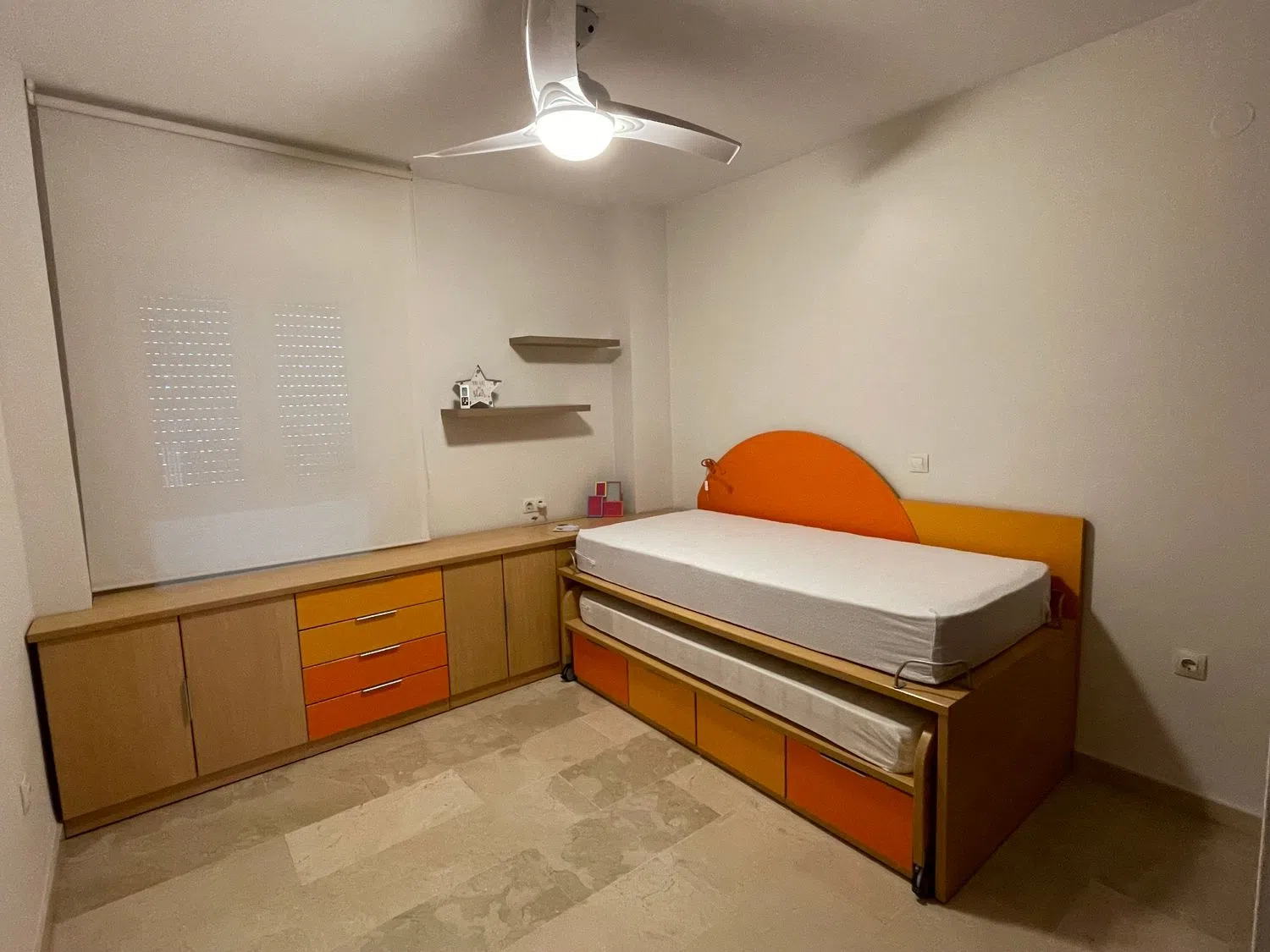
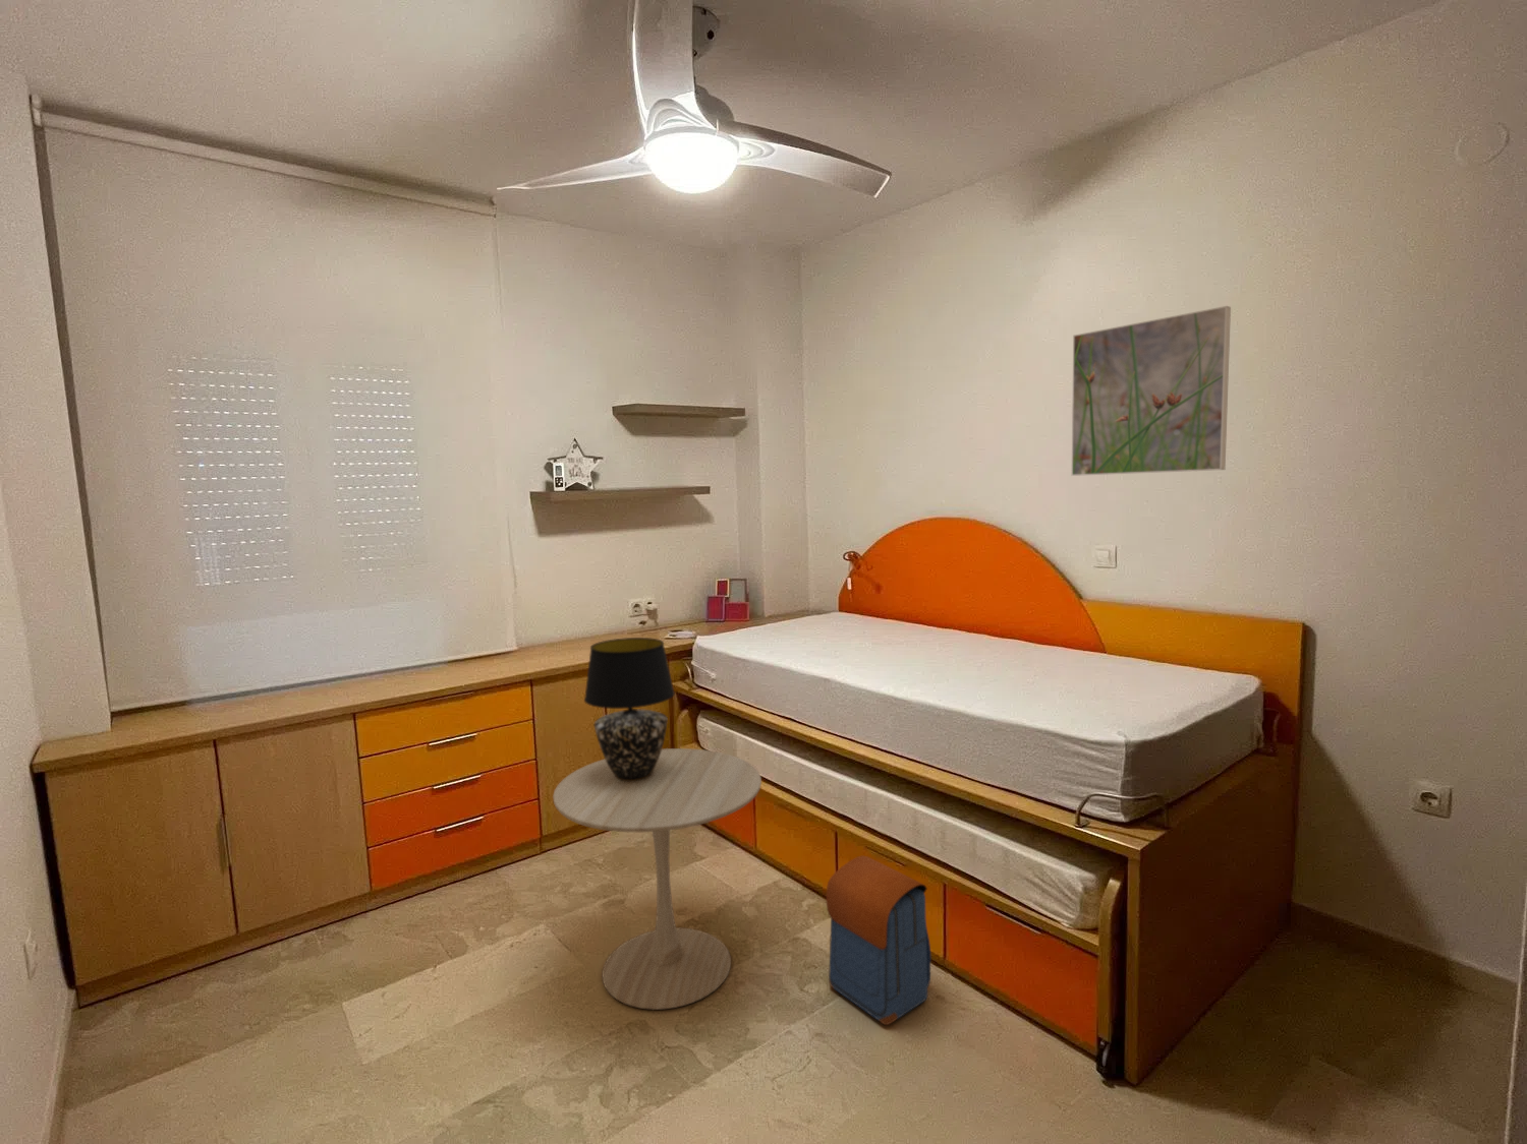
+ side table (663, 876)
+ table lamp (630, 709)
+ backpack (881, 931)
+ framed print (1145, 398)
